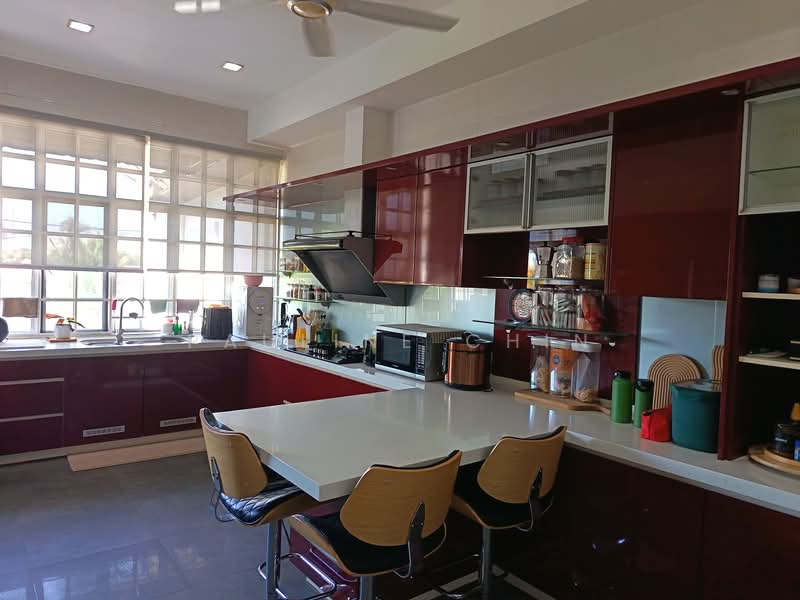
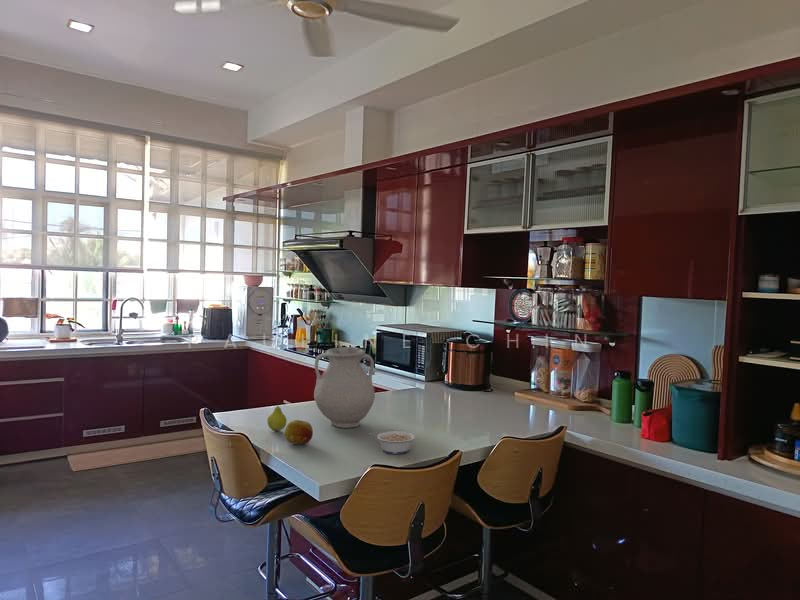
+ fruit (277, 414)
+ legume (394, 441)
+ vase (344, 386)
+ fruit (298, 432)
